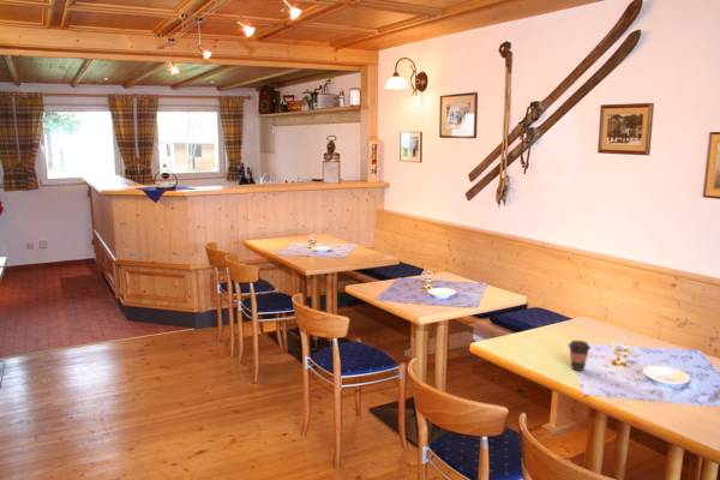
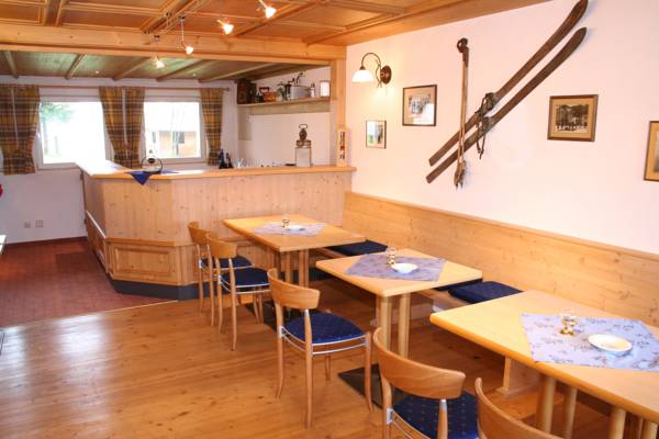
- coffee cup (578, 355)
